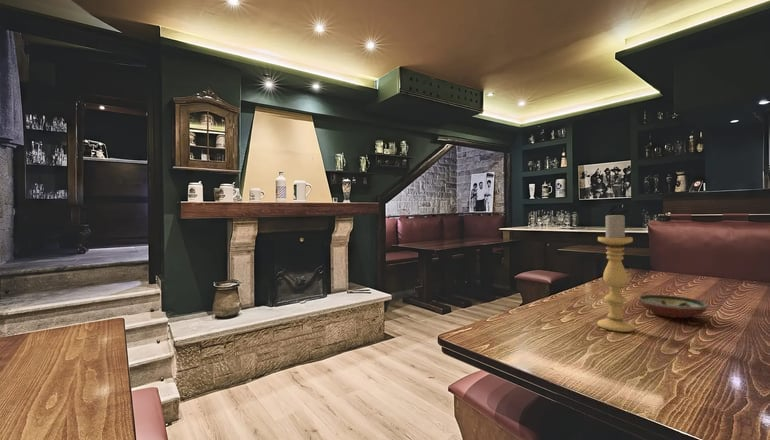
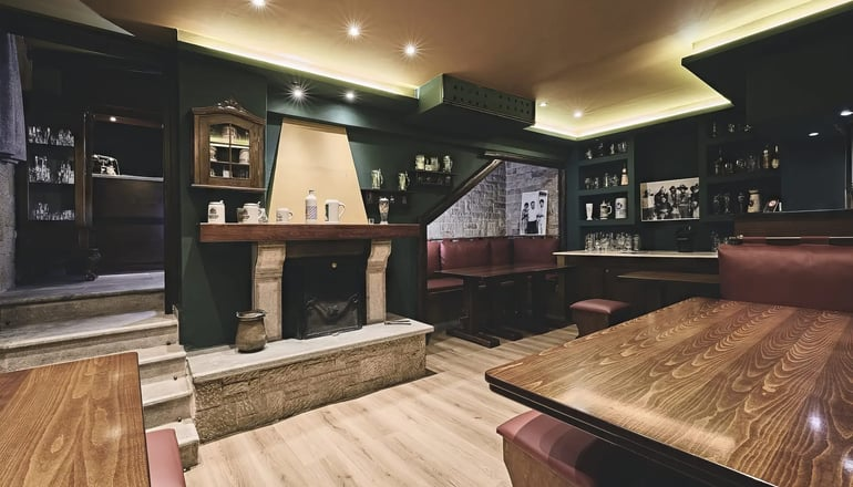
- decorative bowl (671, 307)
- candle holder (615, 269)
